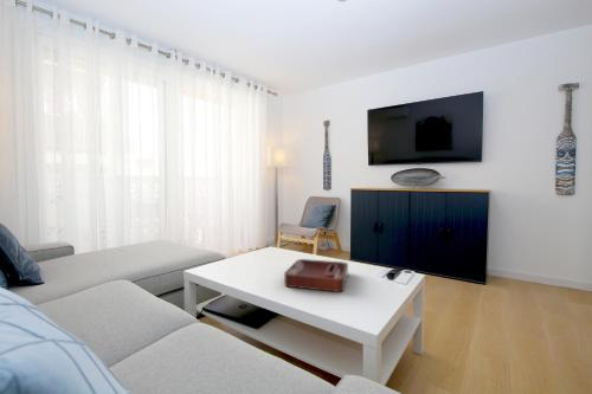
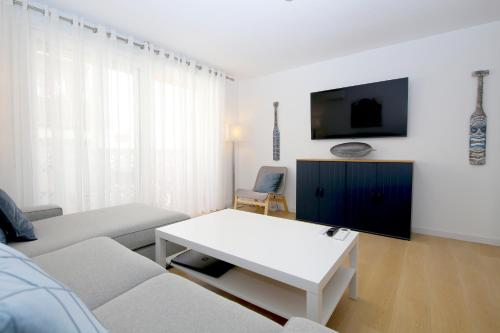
- decorative tray (317, 273)
